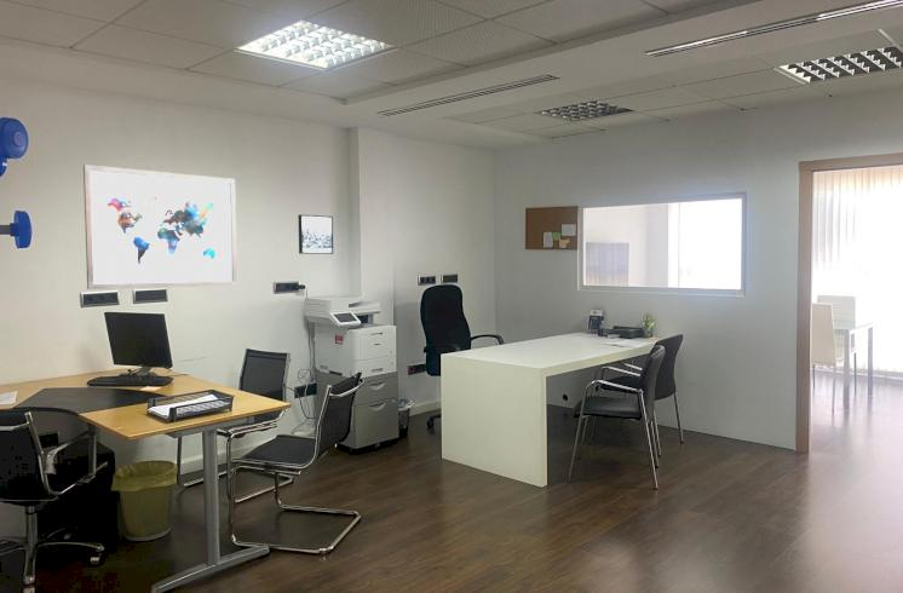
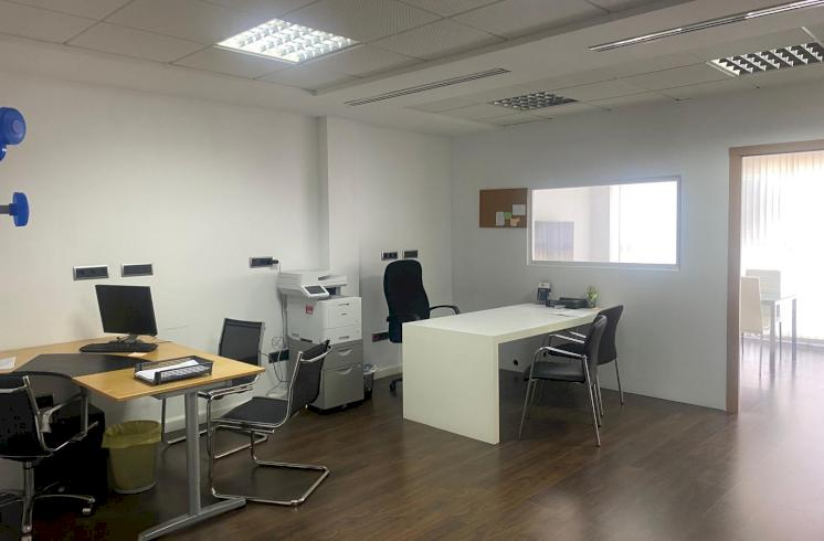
- wall art (166, 230)
- wall art (316, 235)
